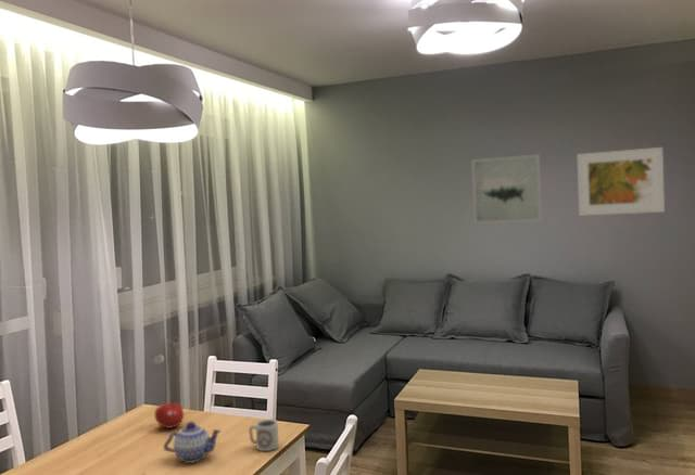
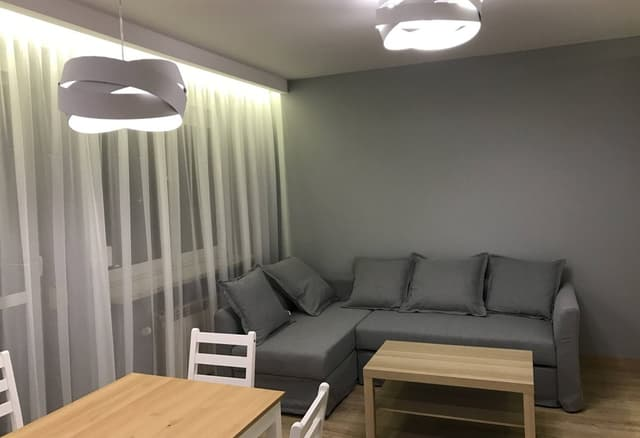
- wall art (506, 190)
- cup (263, 435)
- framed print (619, 182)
- fruit (168, 413)
- teapot (192, 439)
